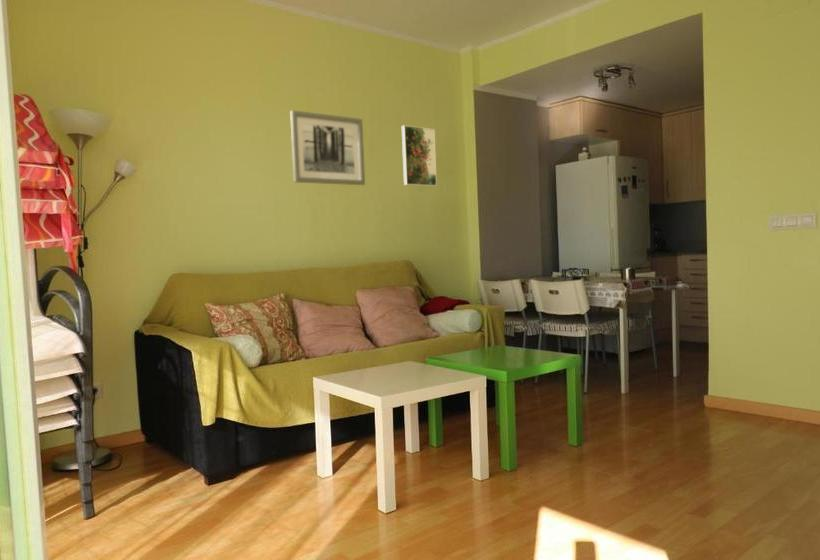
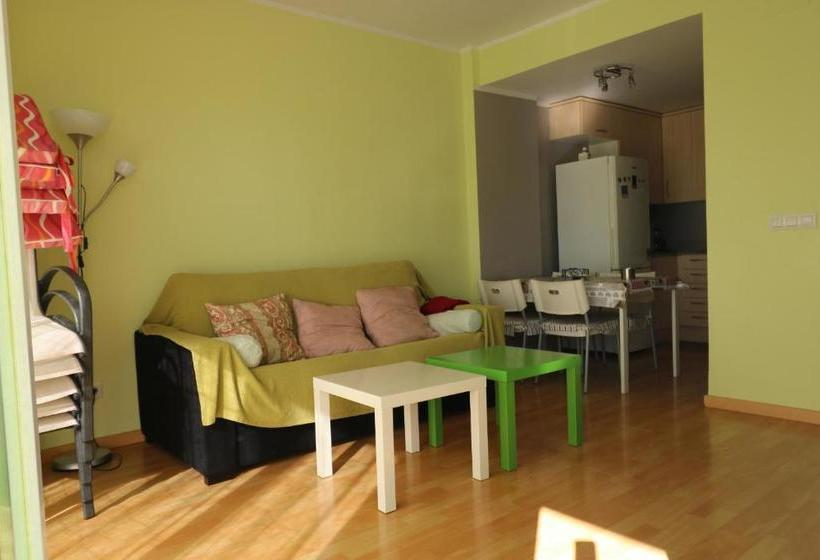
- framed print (419, 156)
- wall art (329, 149)
